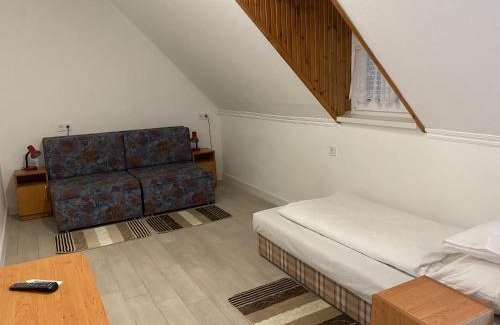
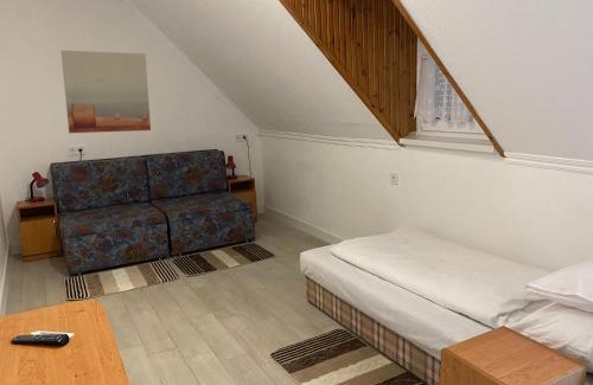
+ wall art (108, 92)
